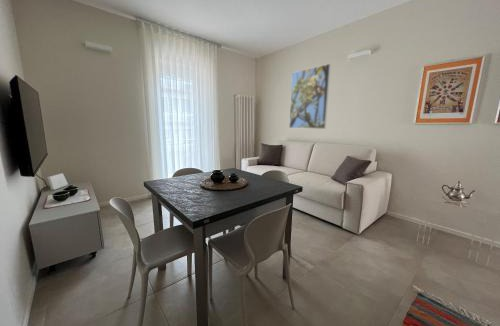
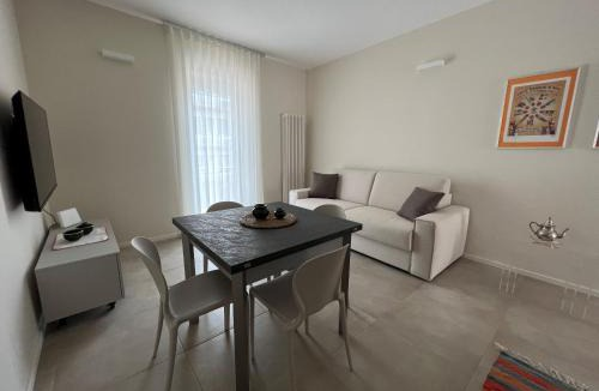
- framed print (307, 99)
